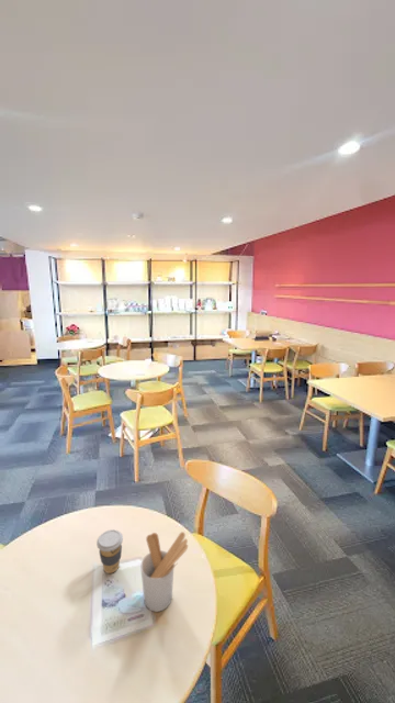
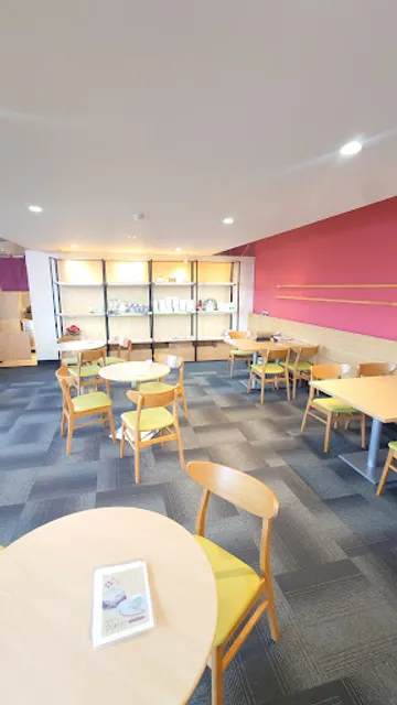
- utensil holder (166, 569)
- coffee cup (110, 551)
